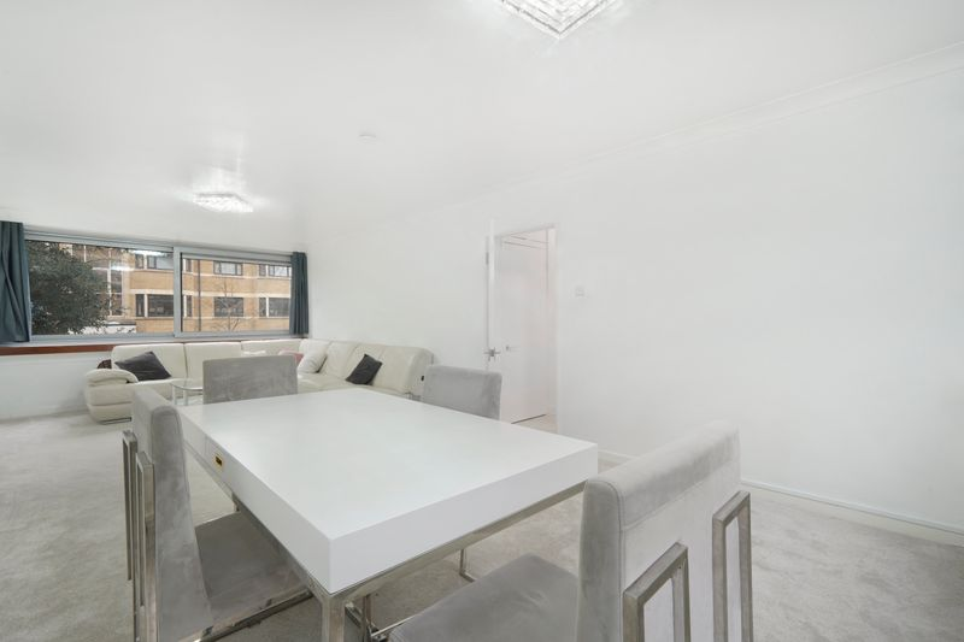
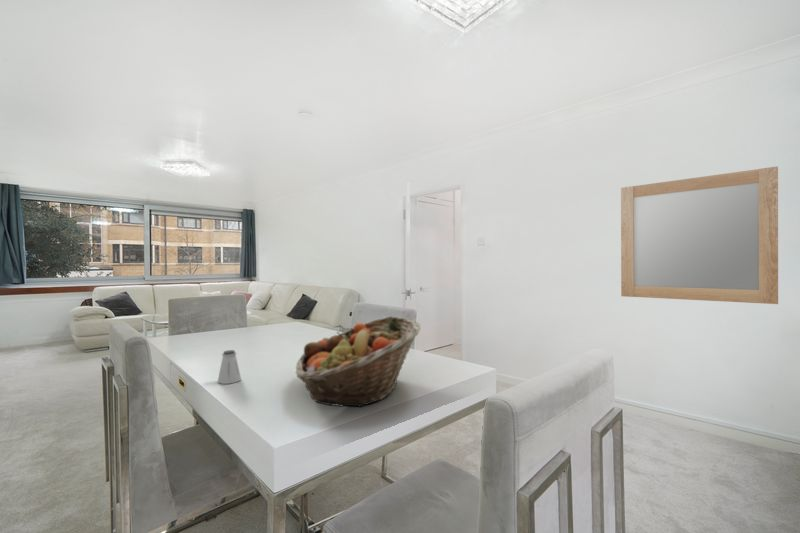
+ saltshaker (229, 365)
+ home mirror (690, 239)
+ fruit basket (358, 354)
